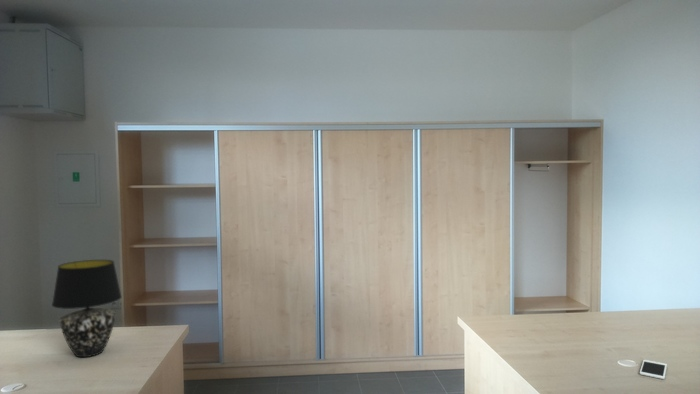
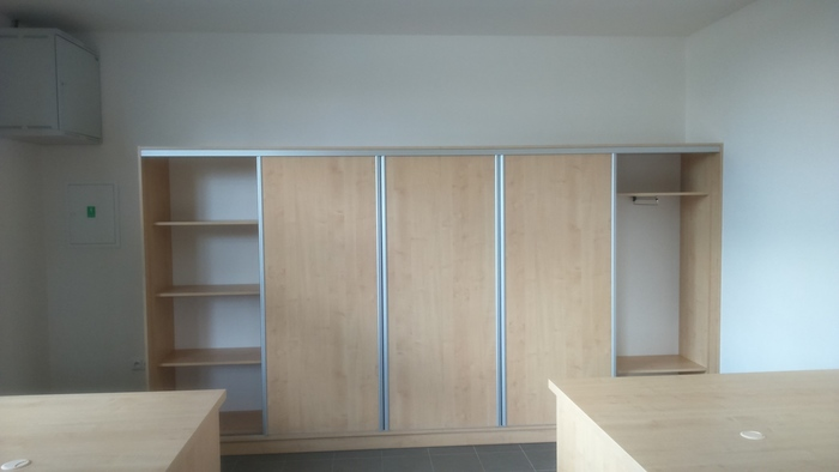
- cell phone (653, 369)
- table lamp (88, 308)
